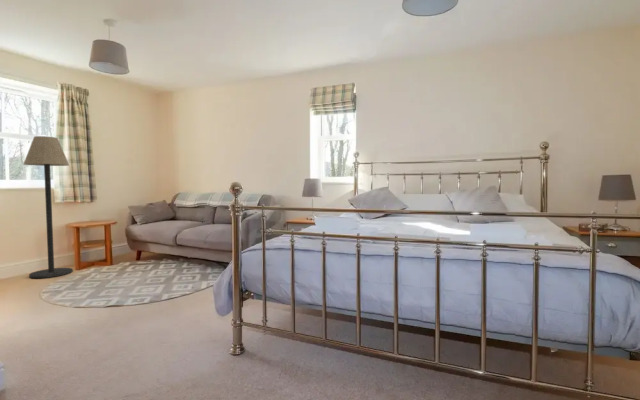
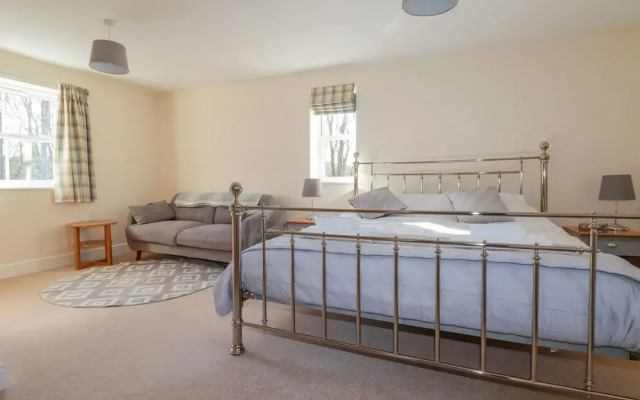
- floor lamp (48, 206)
